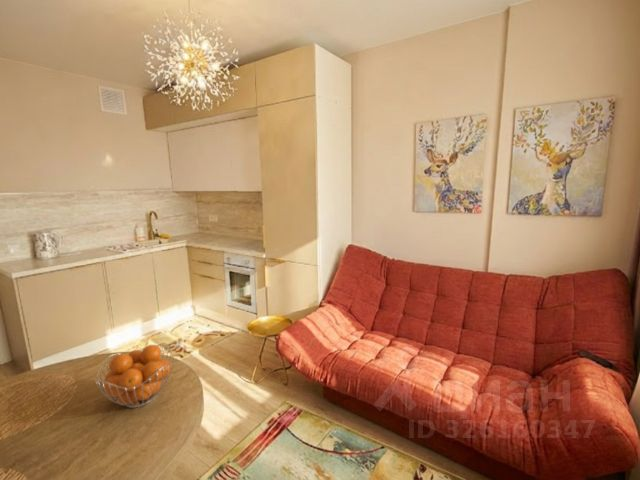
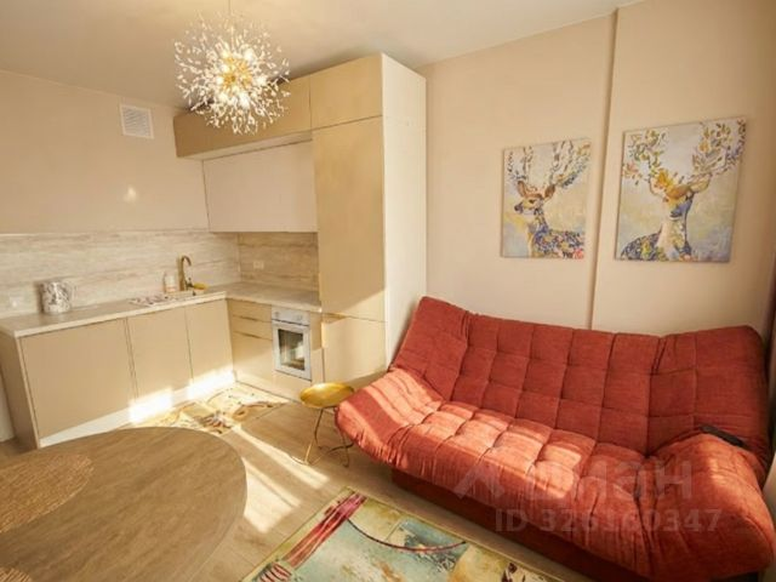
- fruit basket (137, 375)
